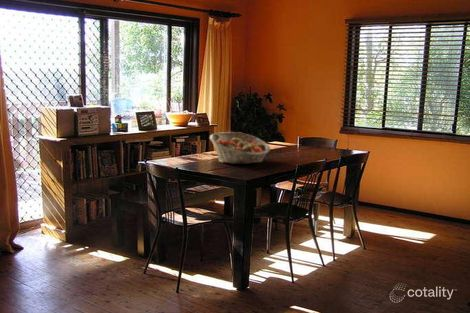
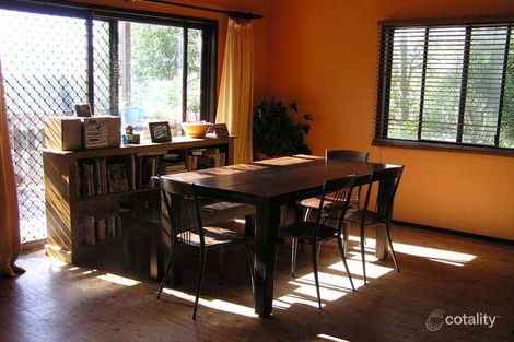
- fruit basket (239, 147)
